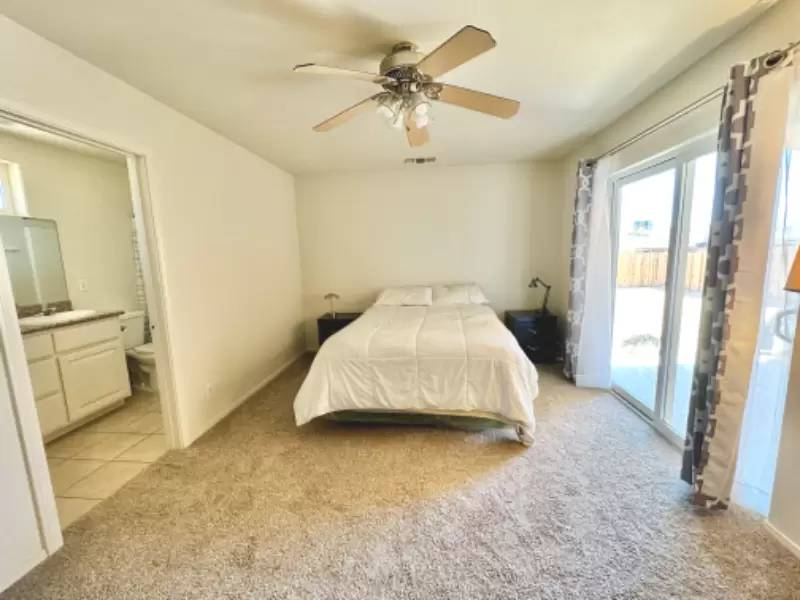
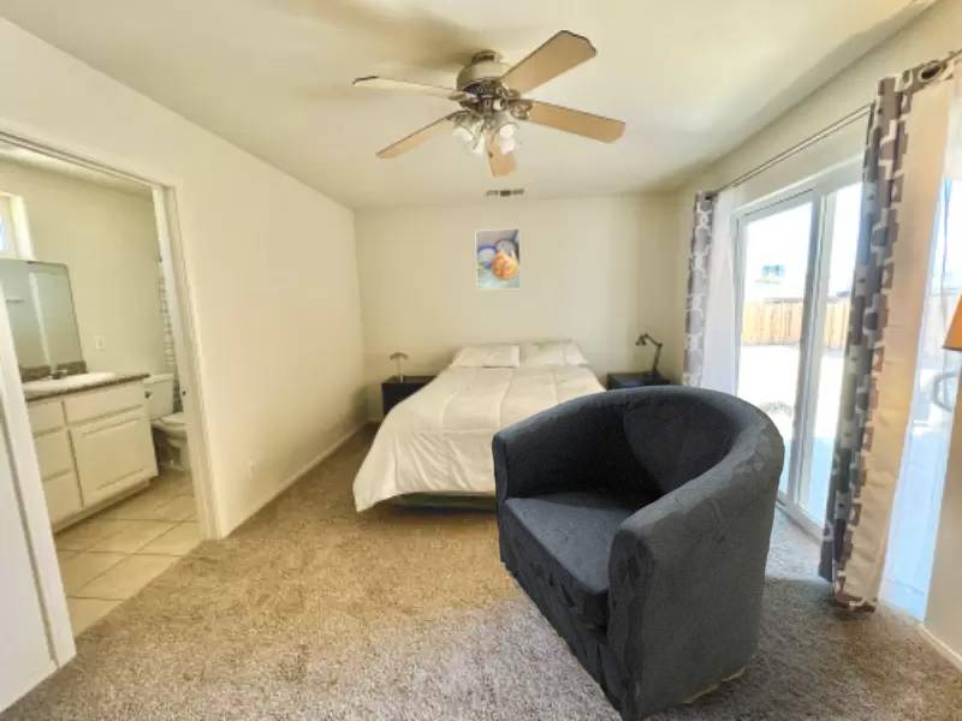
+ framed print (498, 260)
+ armchair (622, 523)
